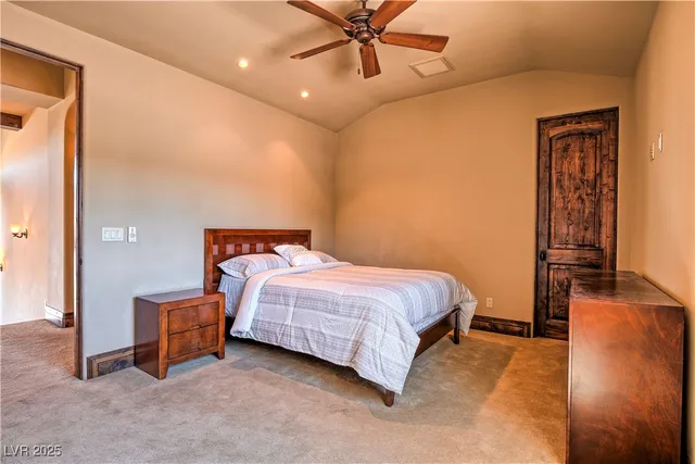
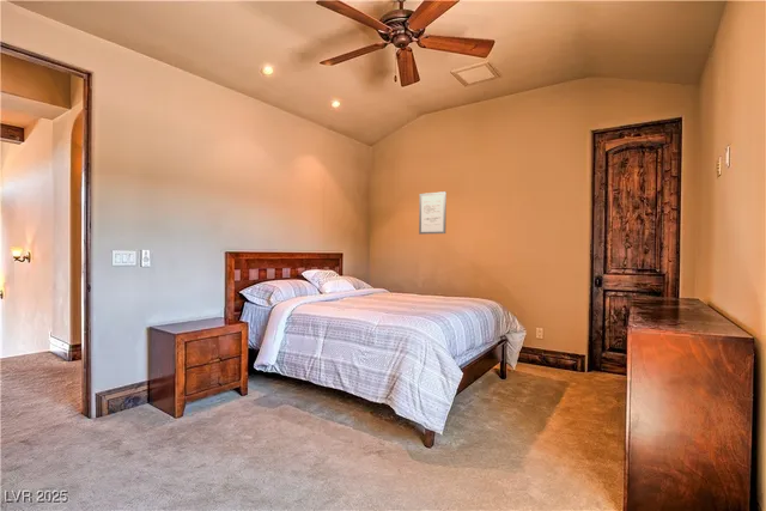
+ wall art (432, 213)
